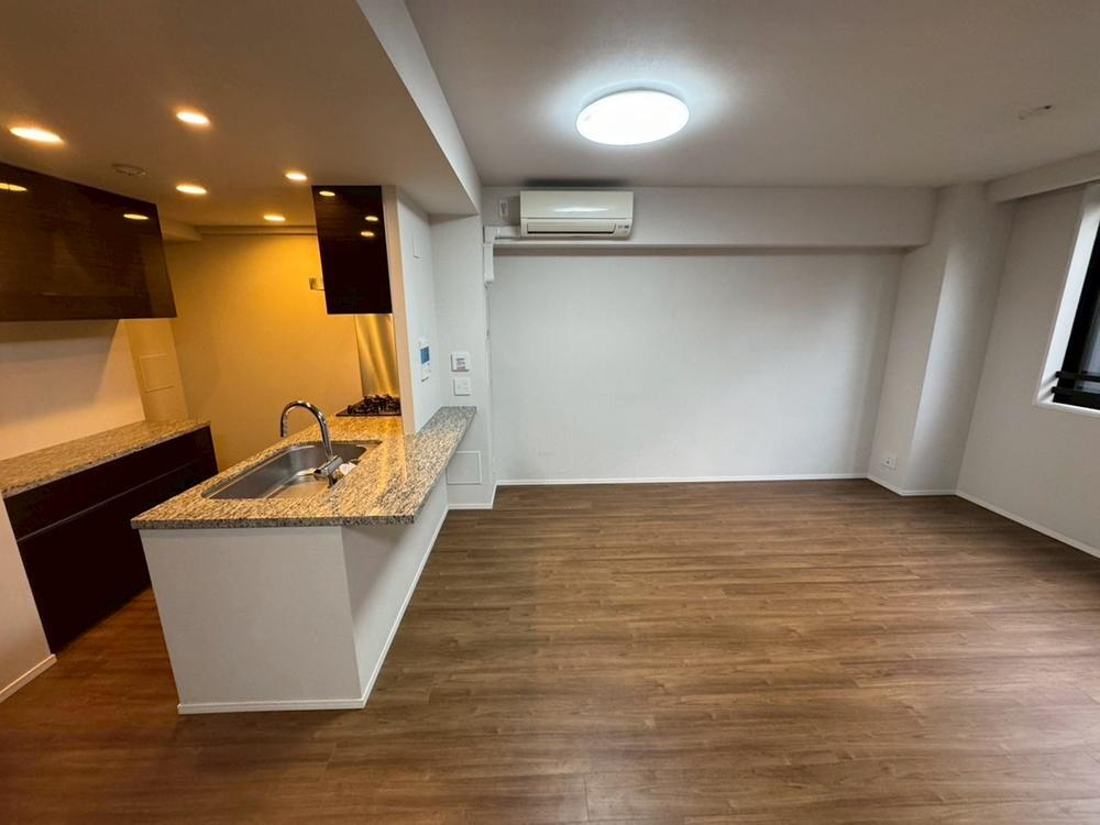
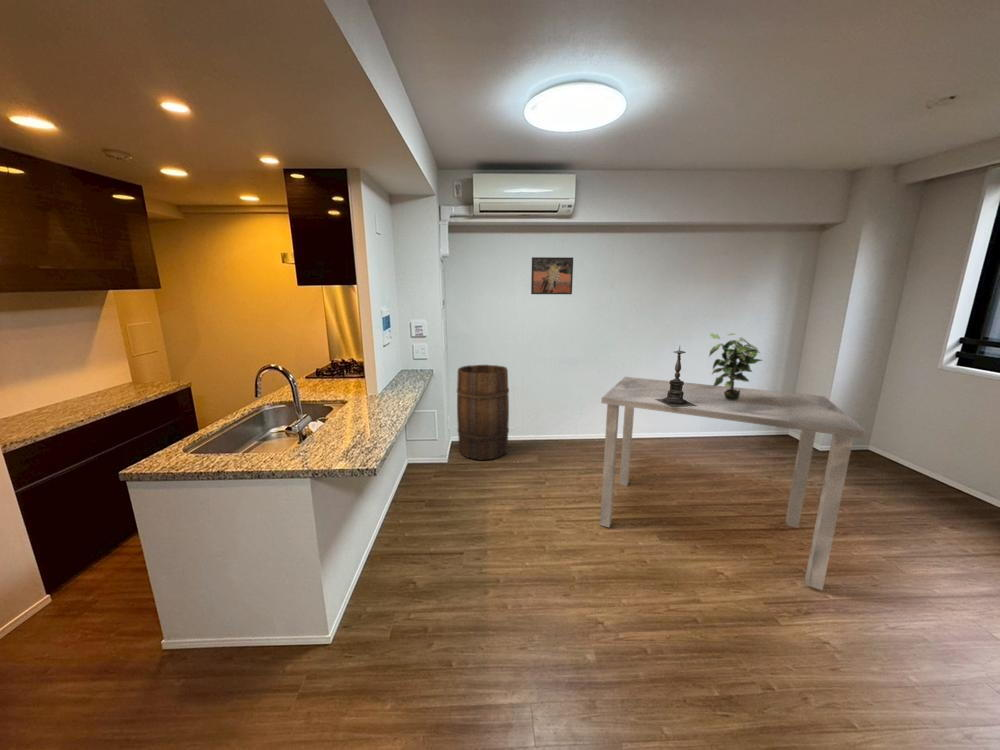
+ wooden barrel (483, 410)
+ dining table (715, 418)
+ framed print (552, 276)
+ candle holder (678, 372)
+ potted plant (732, 367)
